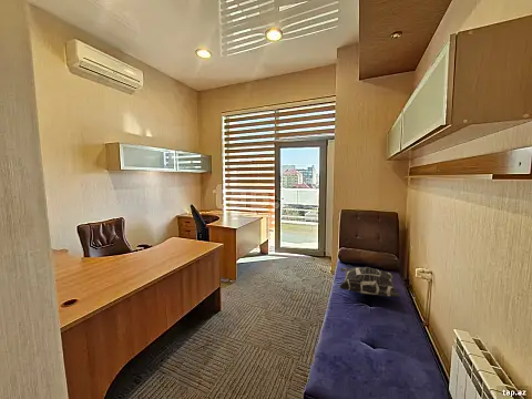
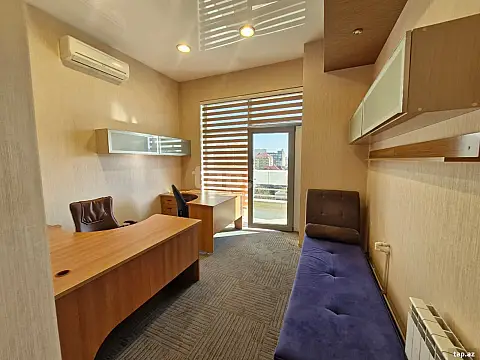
- decorative pillow (366, 279)
